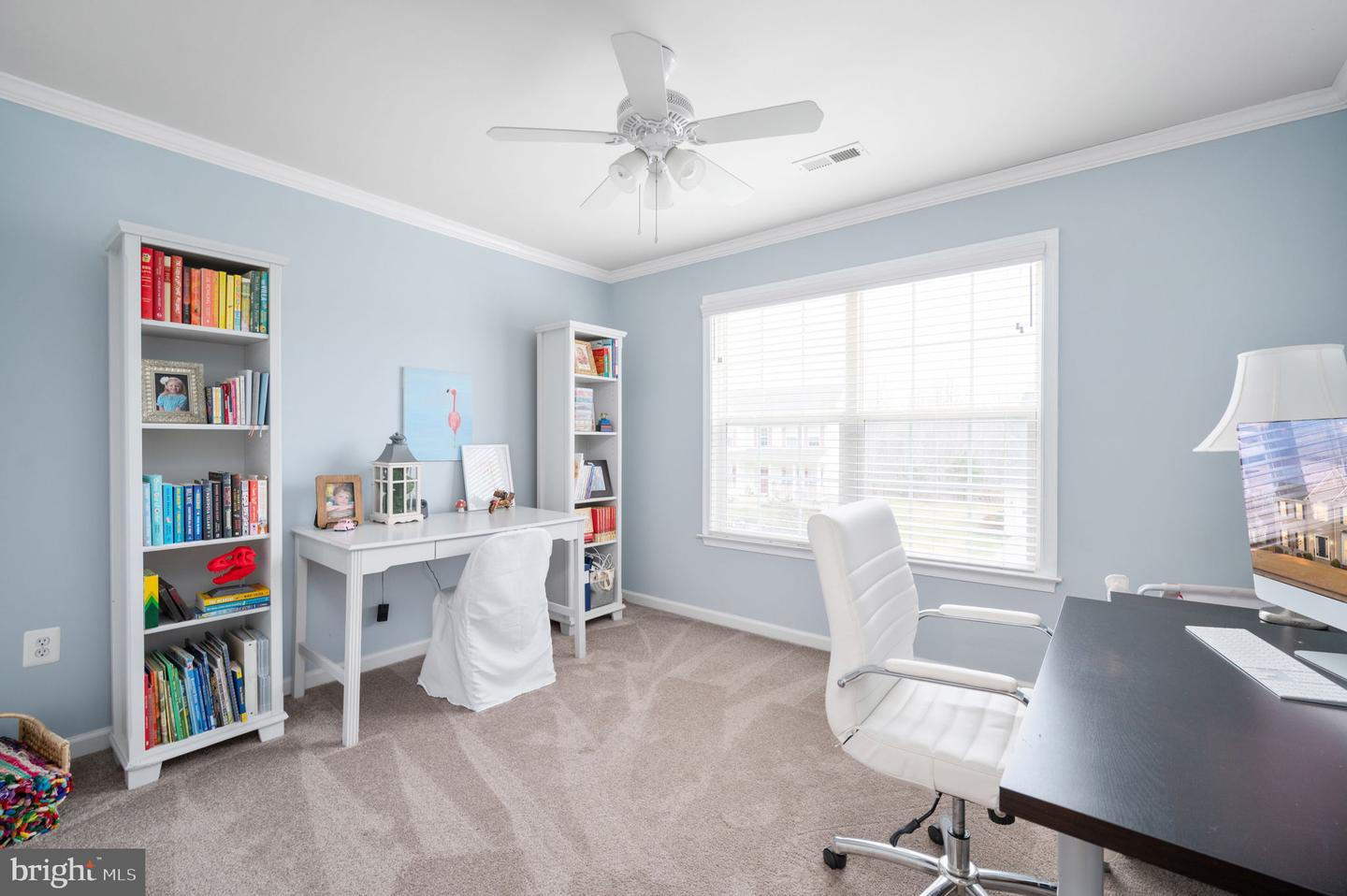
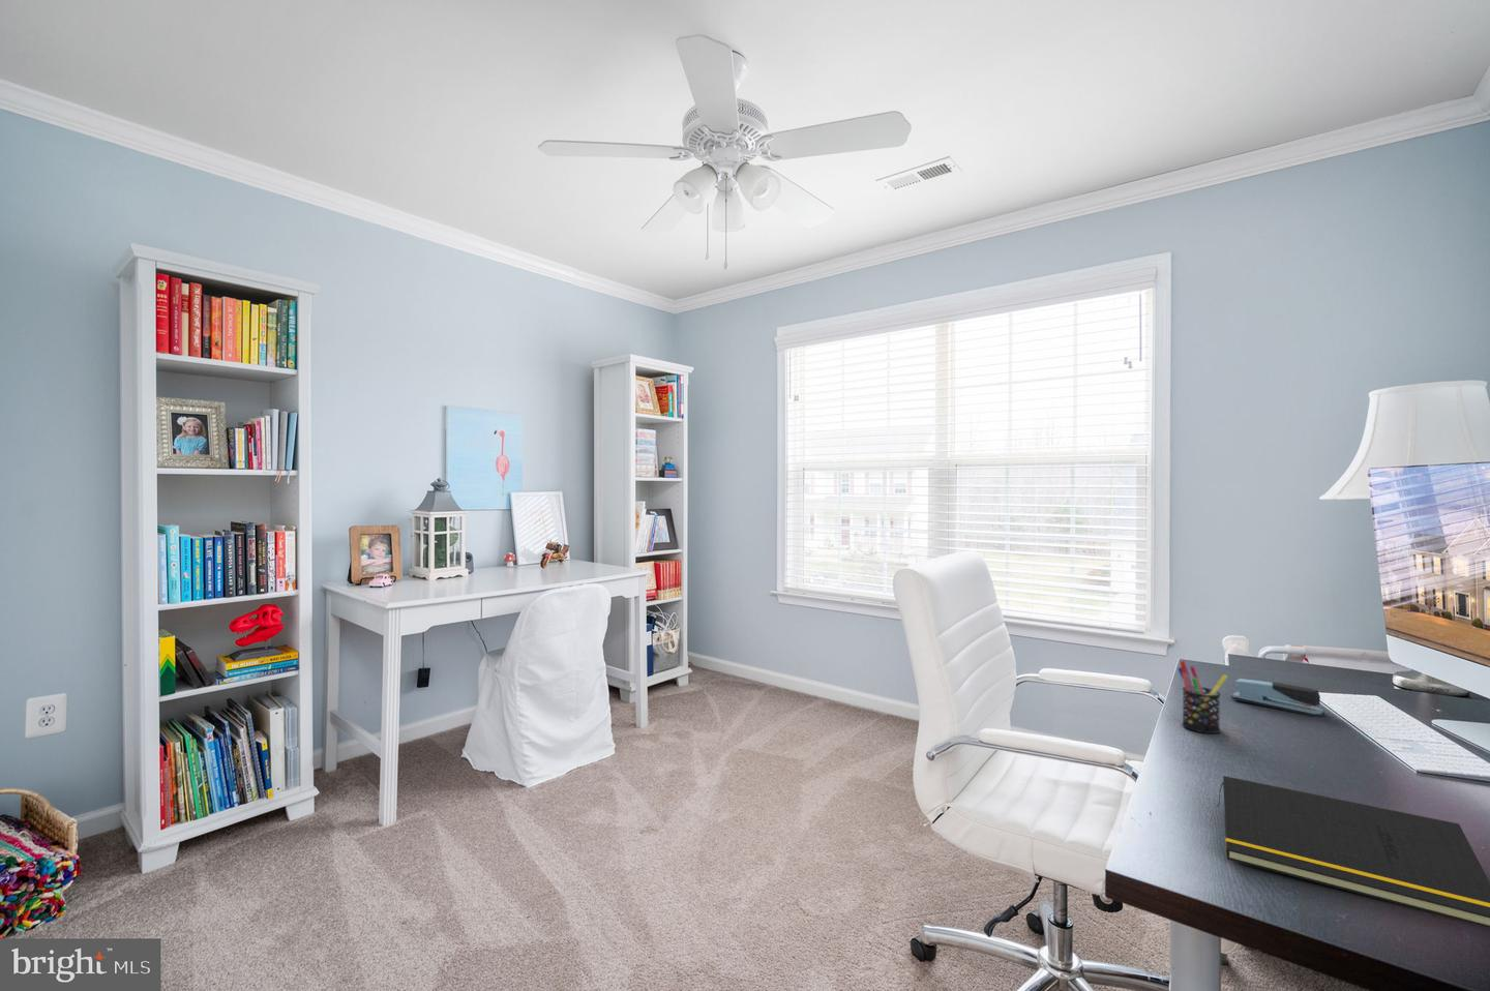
+ notepad (1342, 841)
+ pen holder (1197, 696)
+ stapler (1275, 695)
